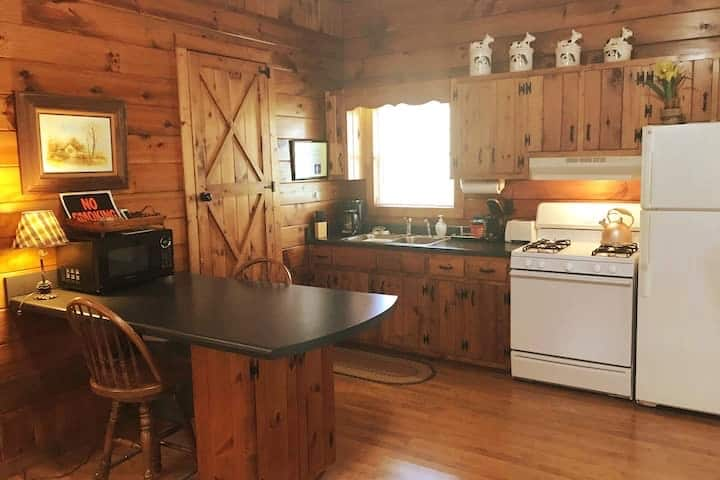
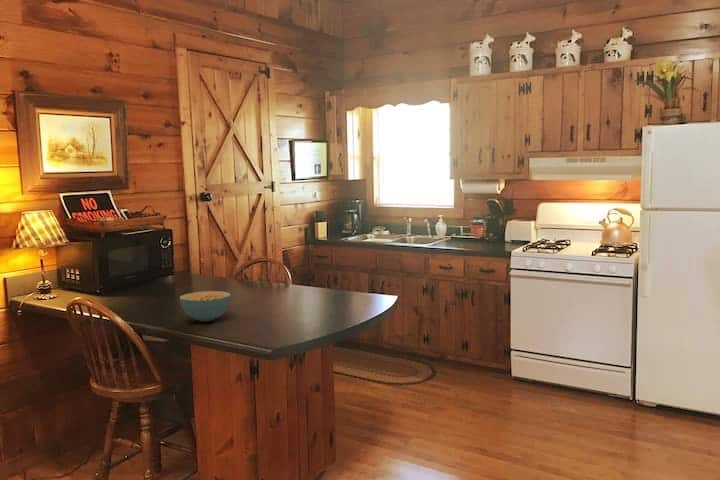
+ cereal bowl (205, 307)
